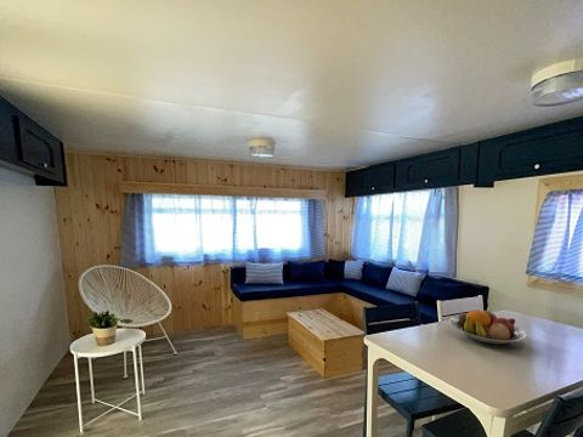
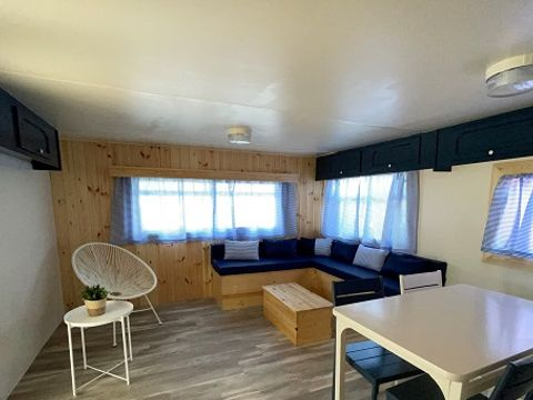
- fruit bowl (485, 323)
